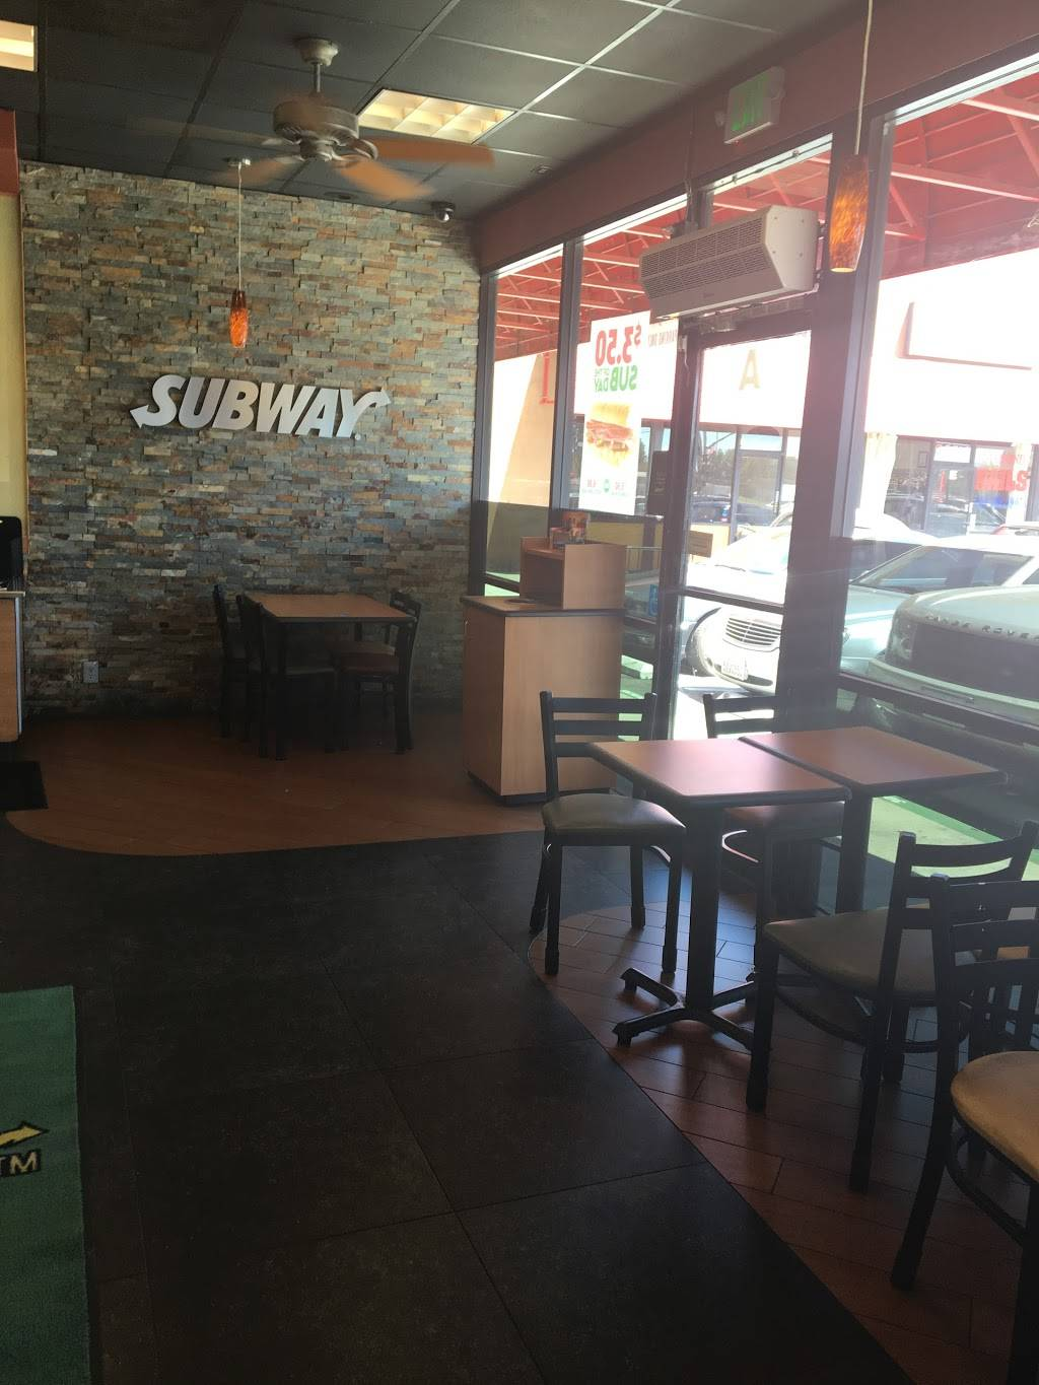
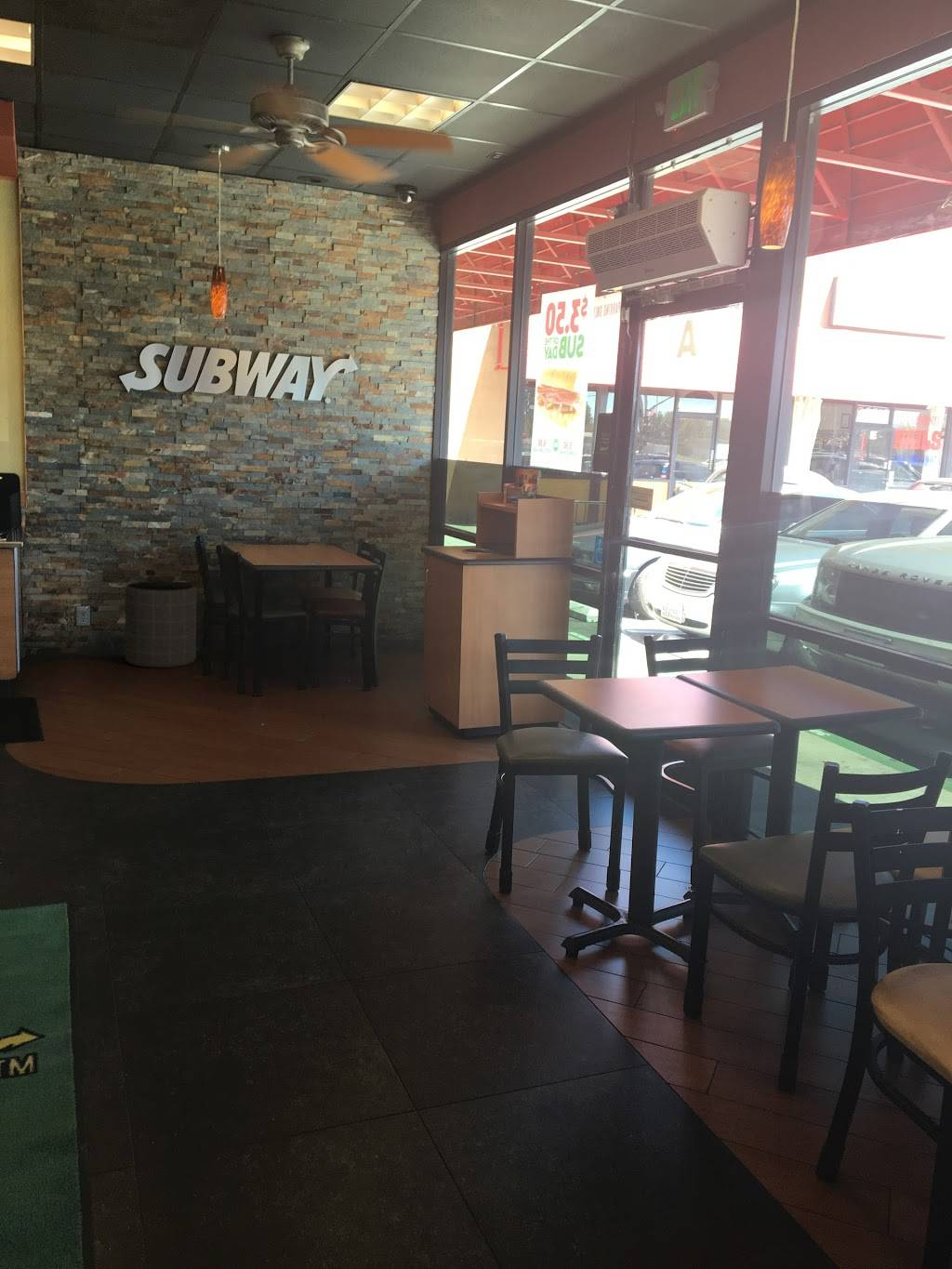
+ trash can (161, 623)
